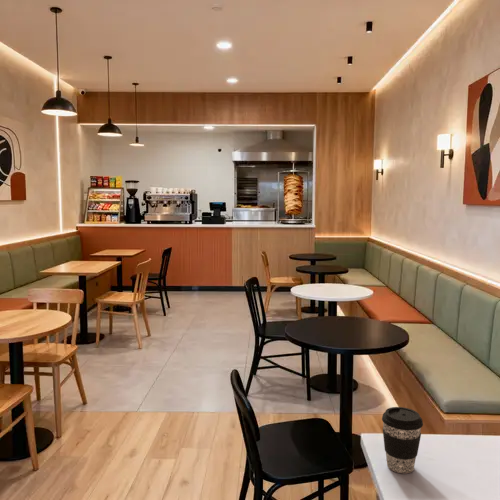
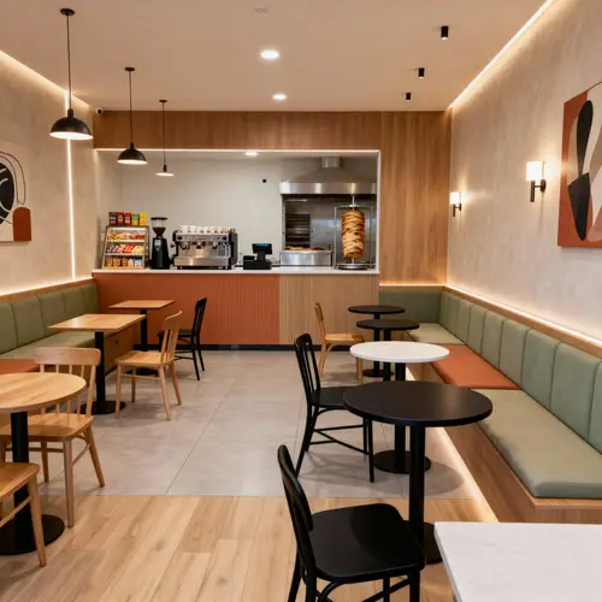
- coffee cup (401, 440)
